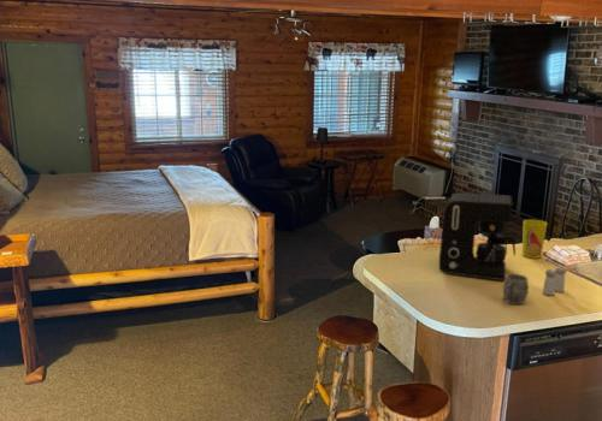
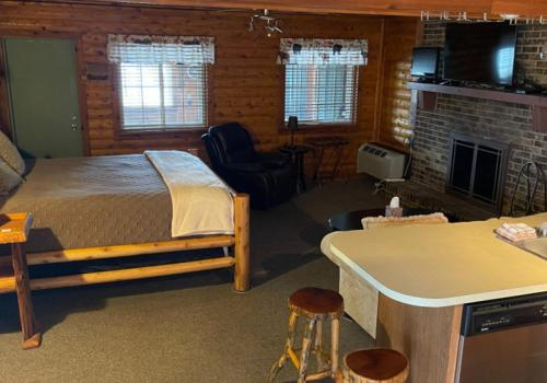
- mug (513, 290)
- salt and pepper shaker (554, 280)
- coffee maker (482, 235)
- cup (533, 238)
